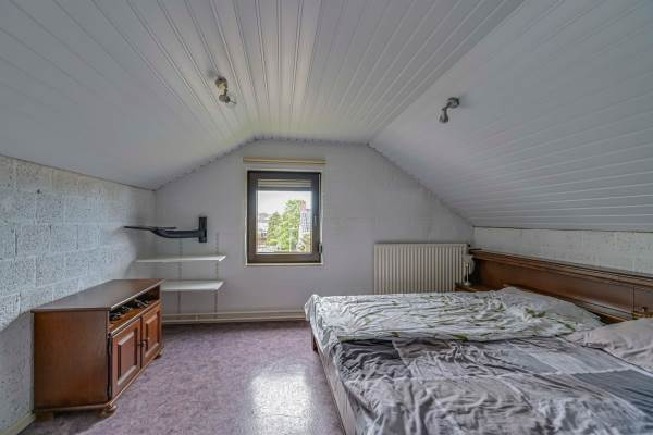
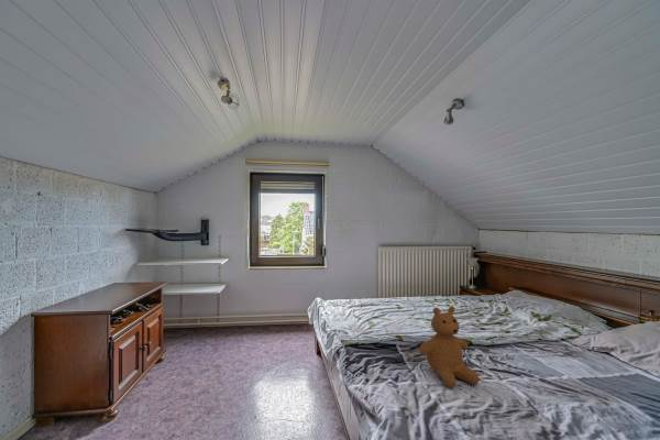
+ teddy bear (450, 343)
